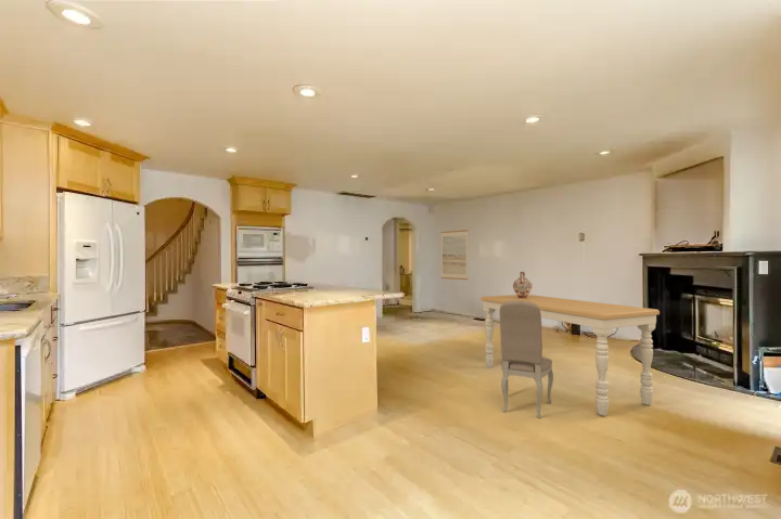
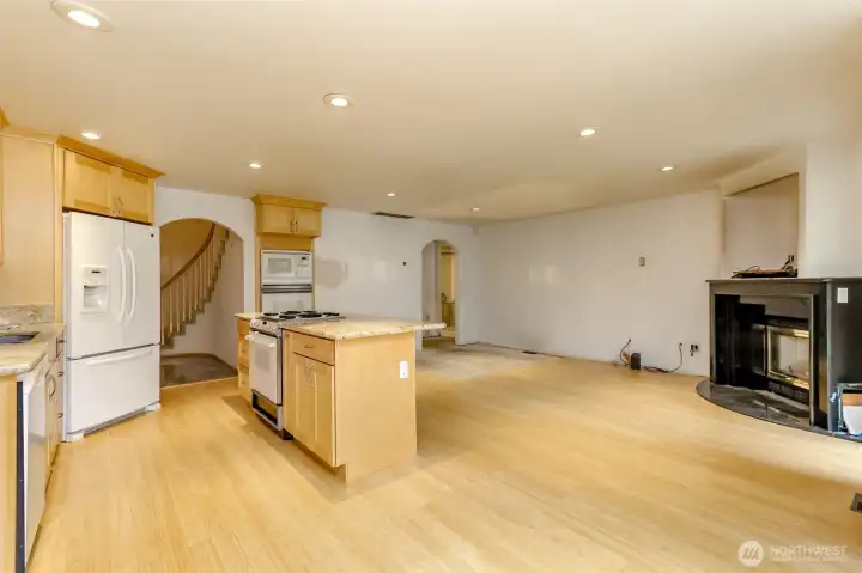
- dining table (561, 321)
- dining chair (524, 352)
- wall art (453, 255)
- ceramic jug (522, 284)
